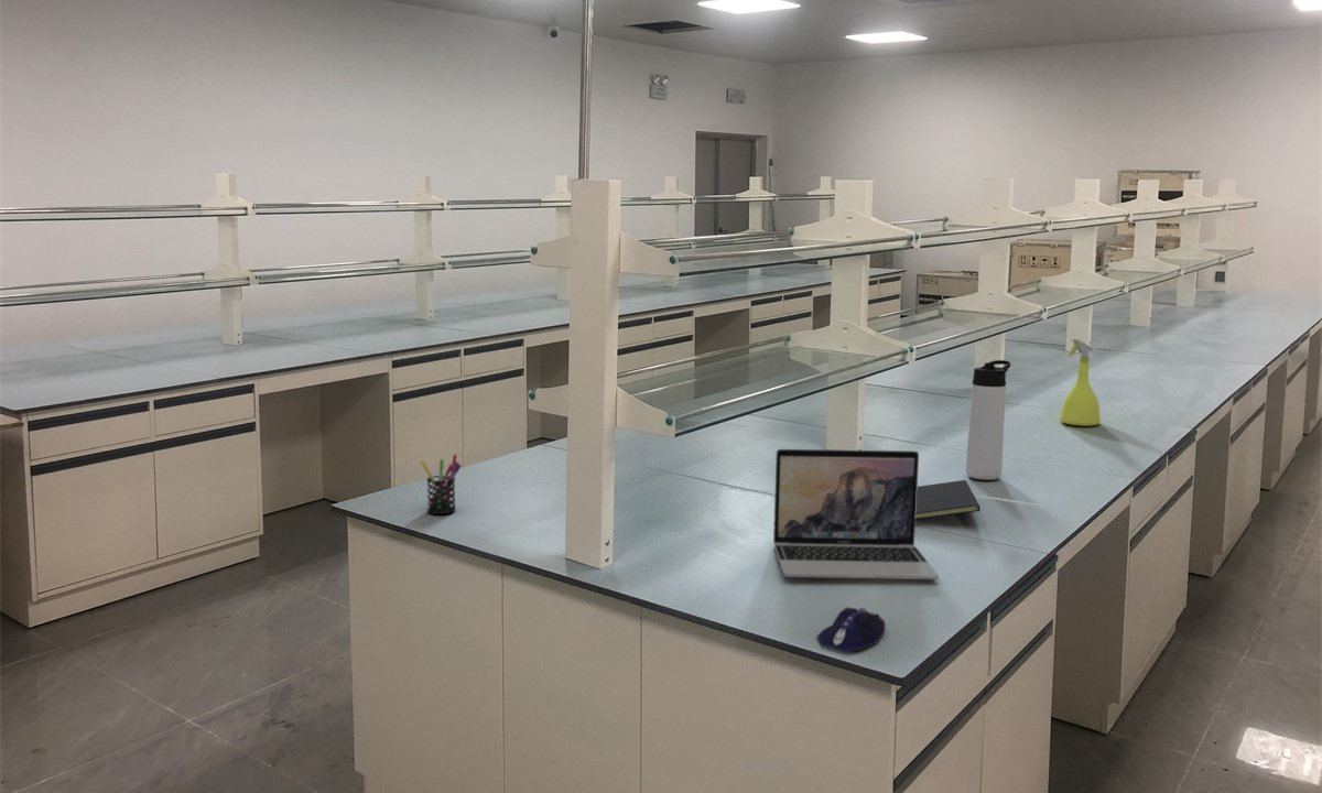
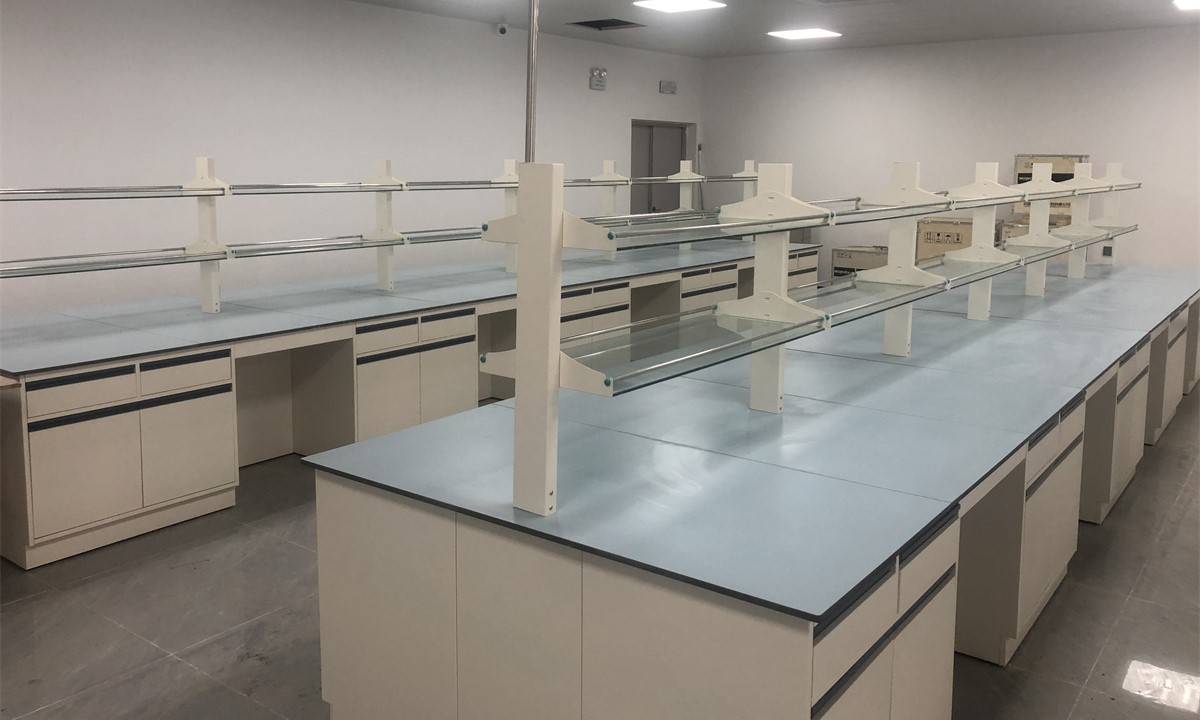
- computer mouse (854, 621)
- pen holder (443, 481)
- notepad (934, 499)
- laptop (854, 512)
- spray bottle (1082, 381)
- thermos bottle (989, 419)
